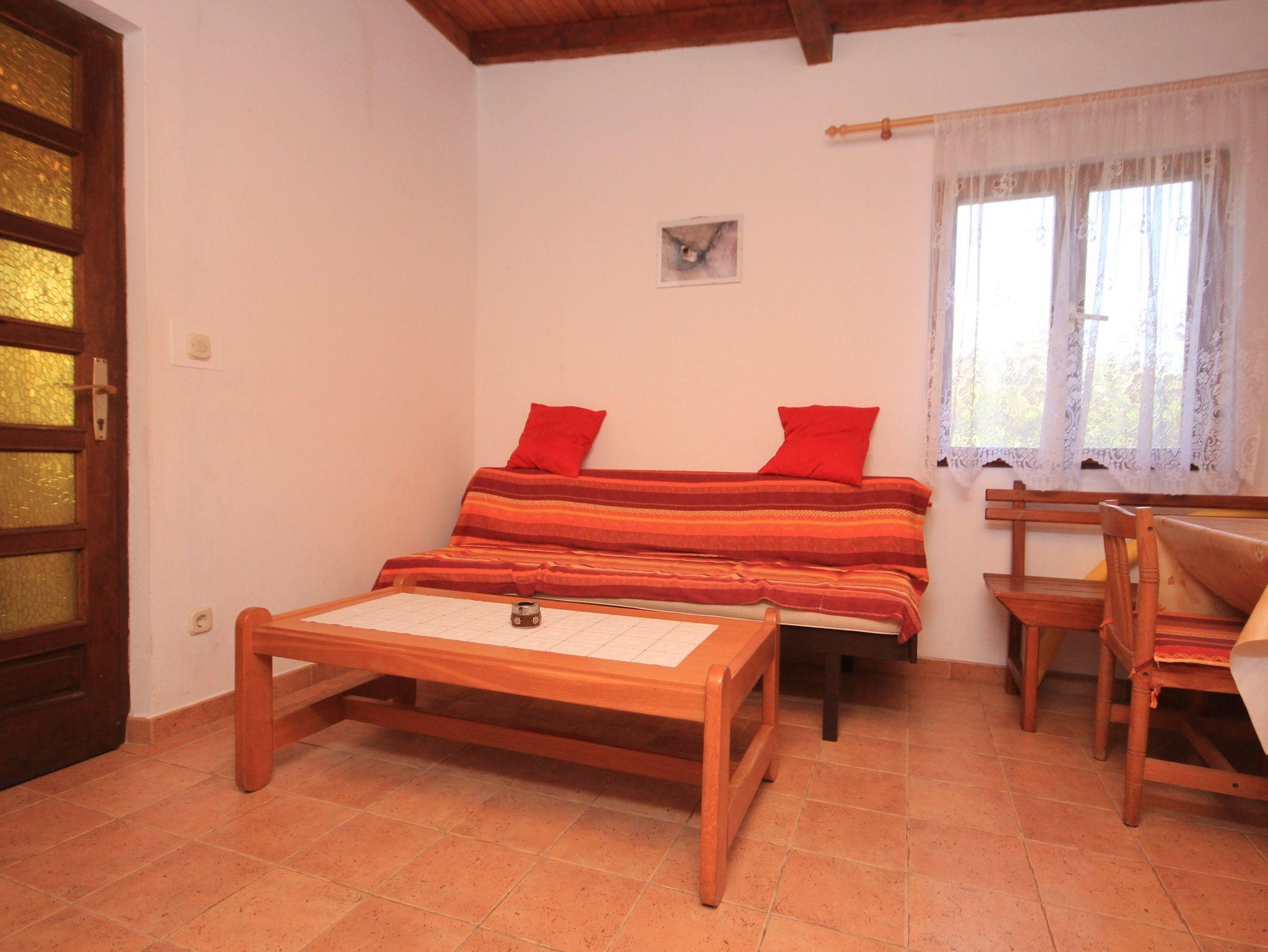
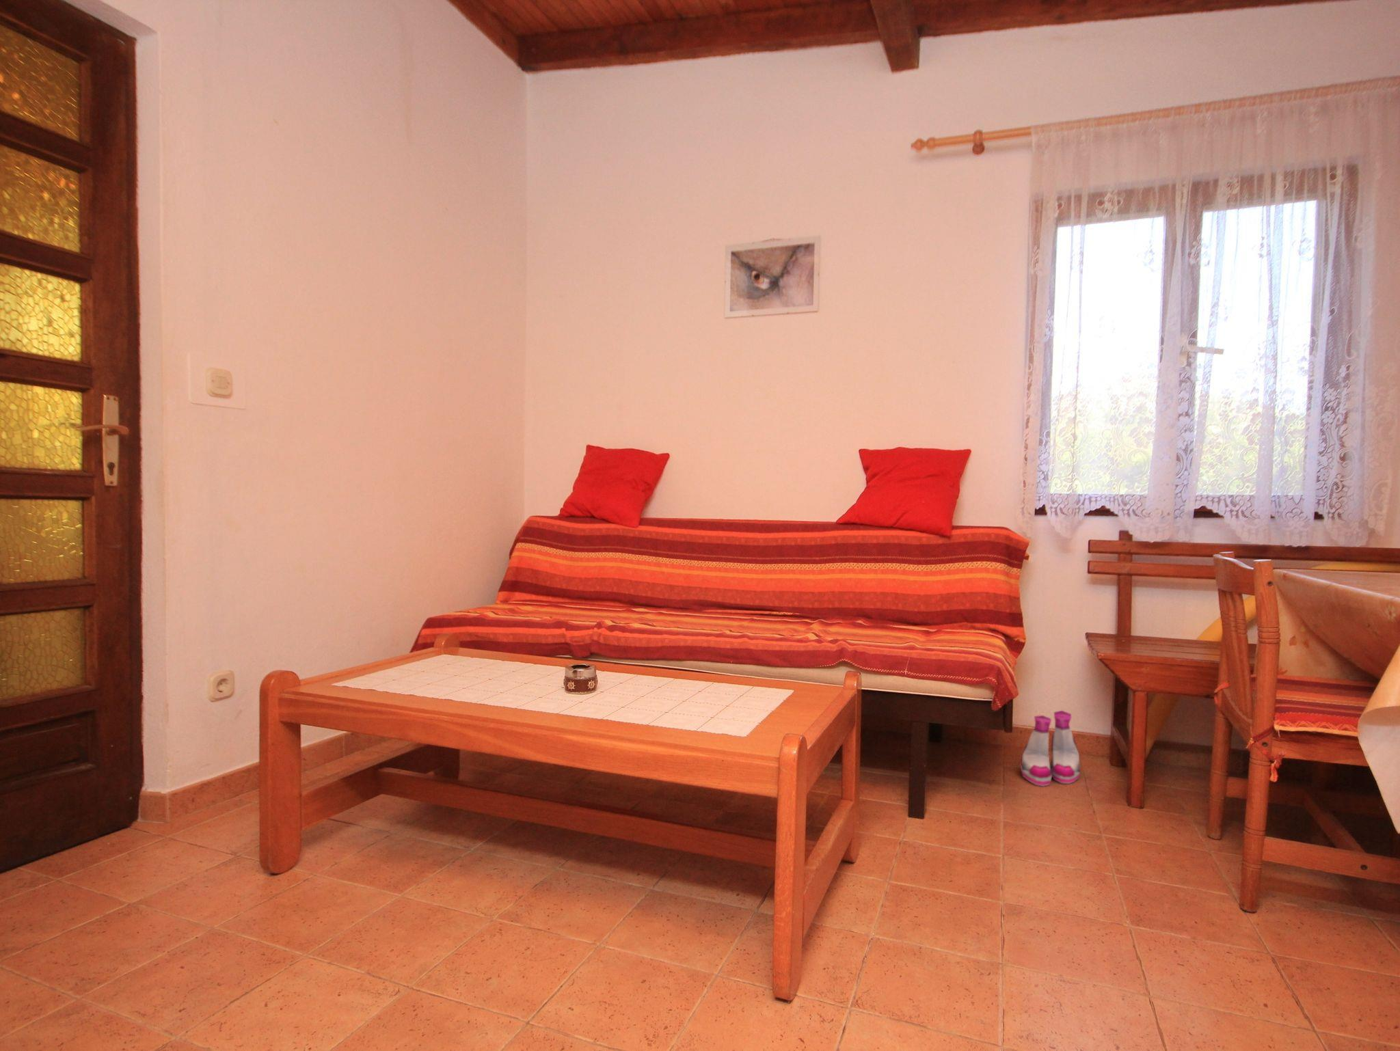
+ boots (1051, 744)
